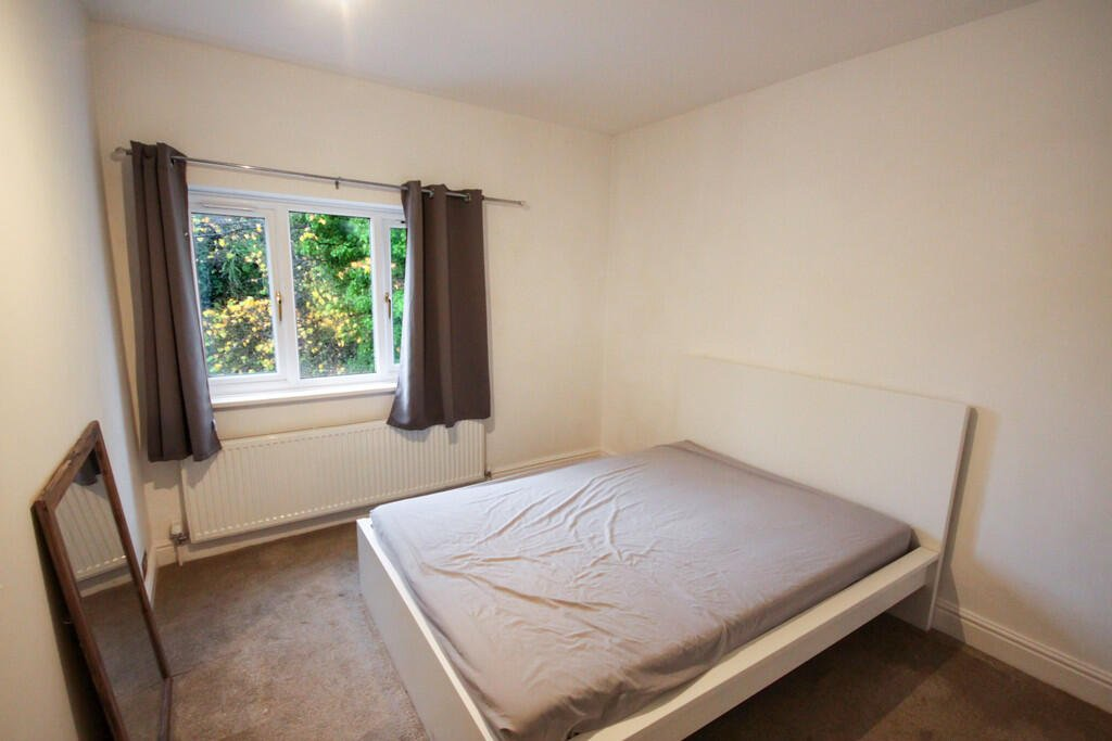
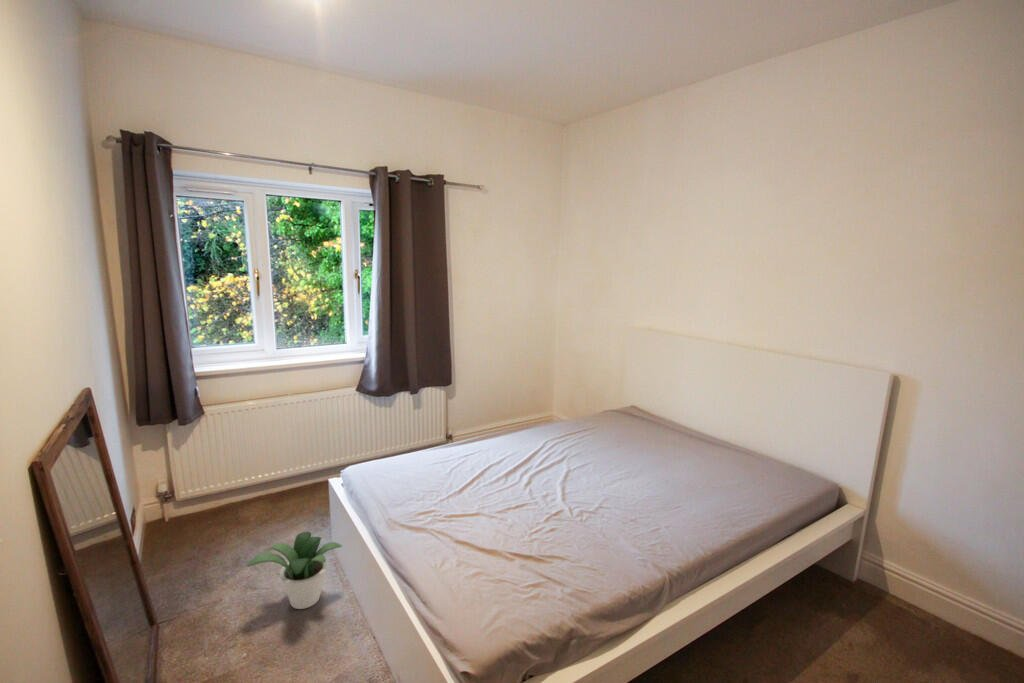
+ potted plant (297, 574)
